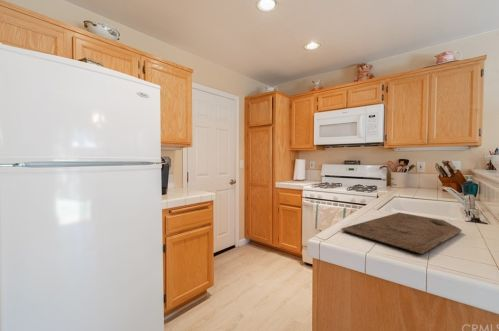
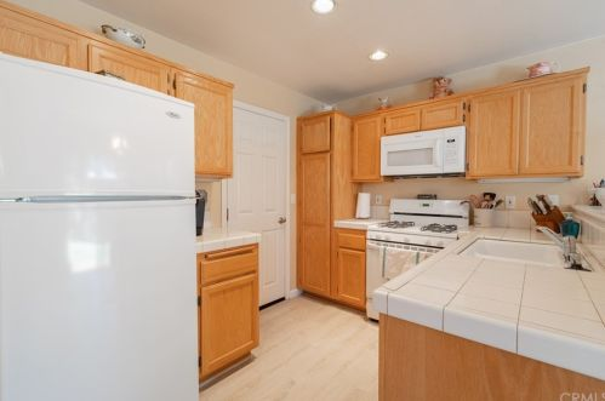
- cutting board (406, 227)
